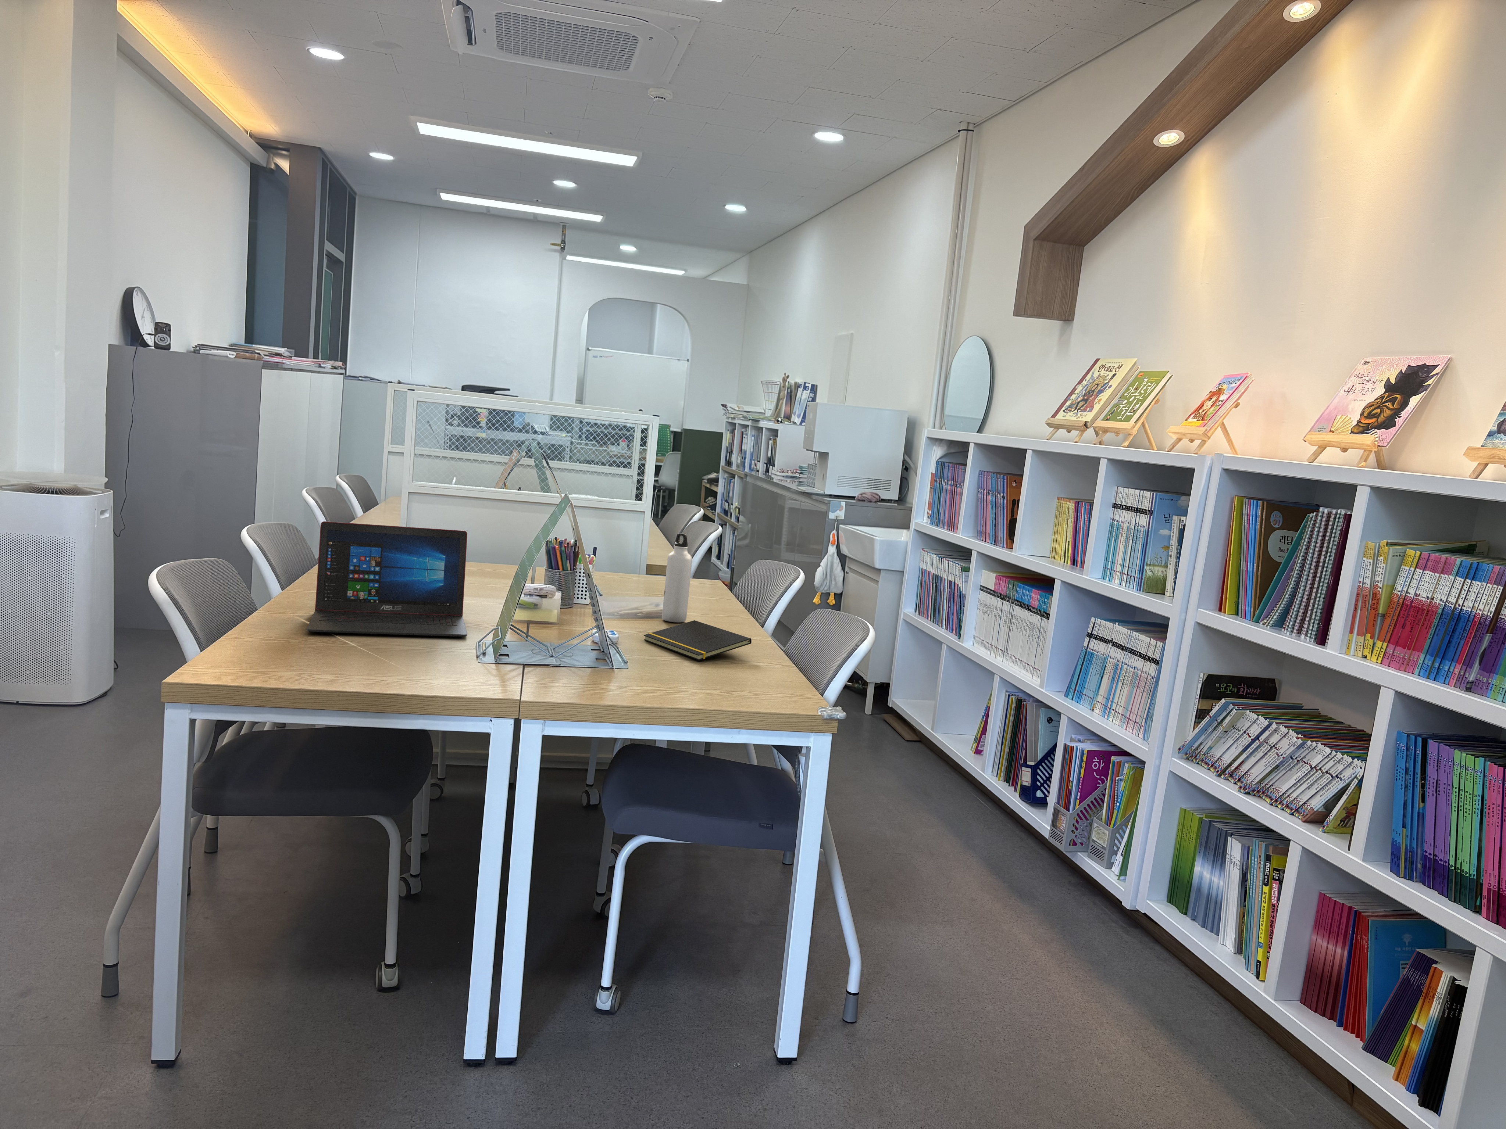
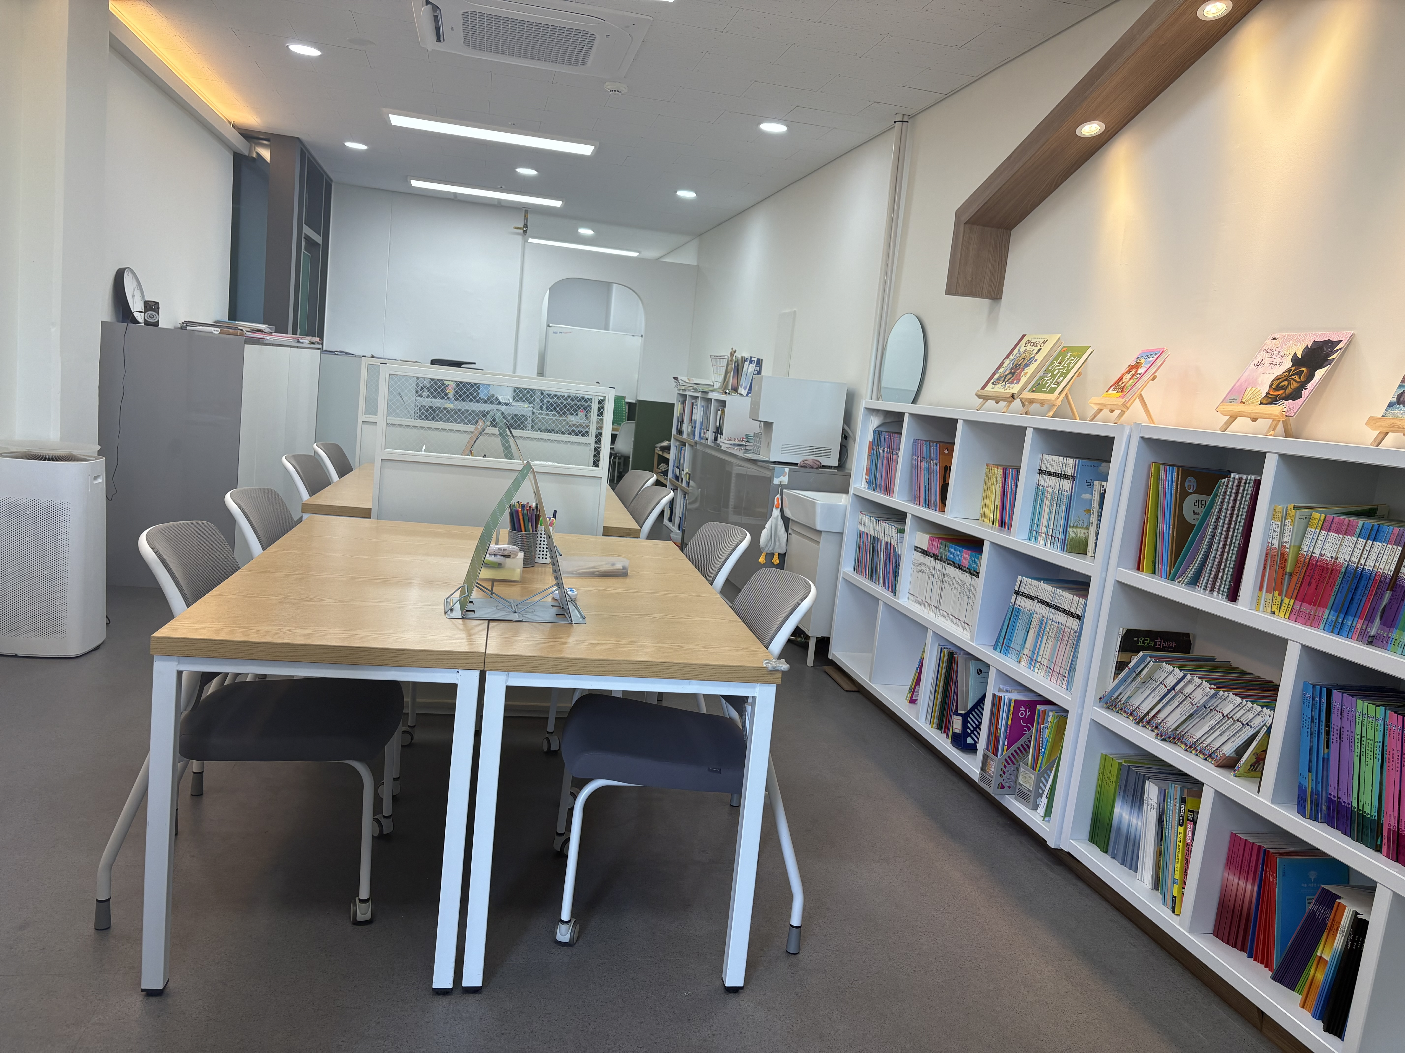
- water bottle (678, 578)
- notepad (697, 639)
- laptop (393, 579)
